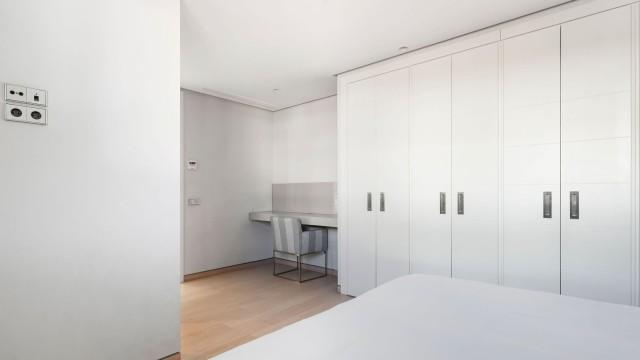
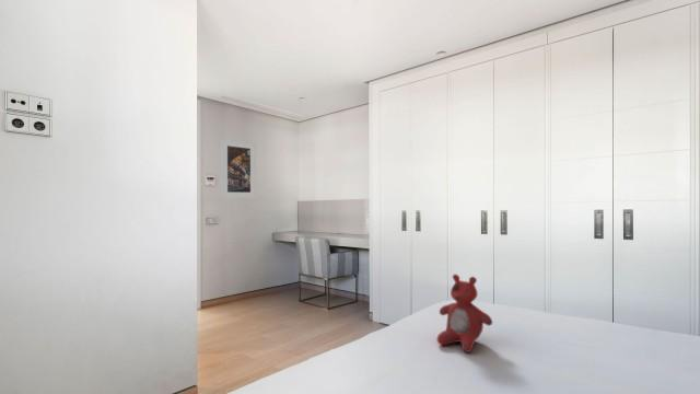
+ stuffed bear (460, 310)
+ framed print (238, 170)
